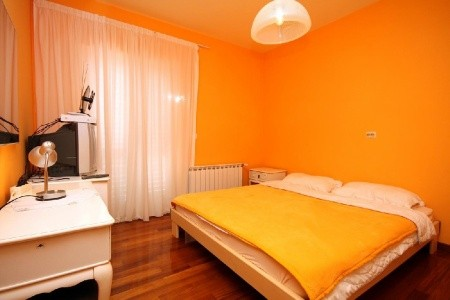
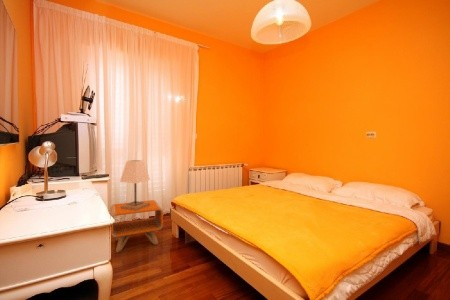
+ nightstand (136, 224)
+ lamp (135, 183)
